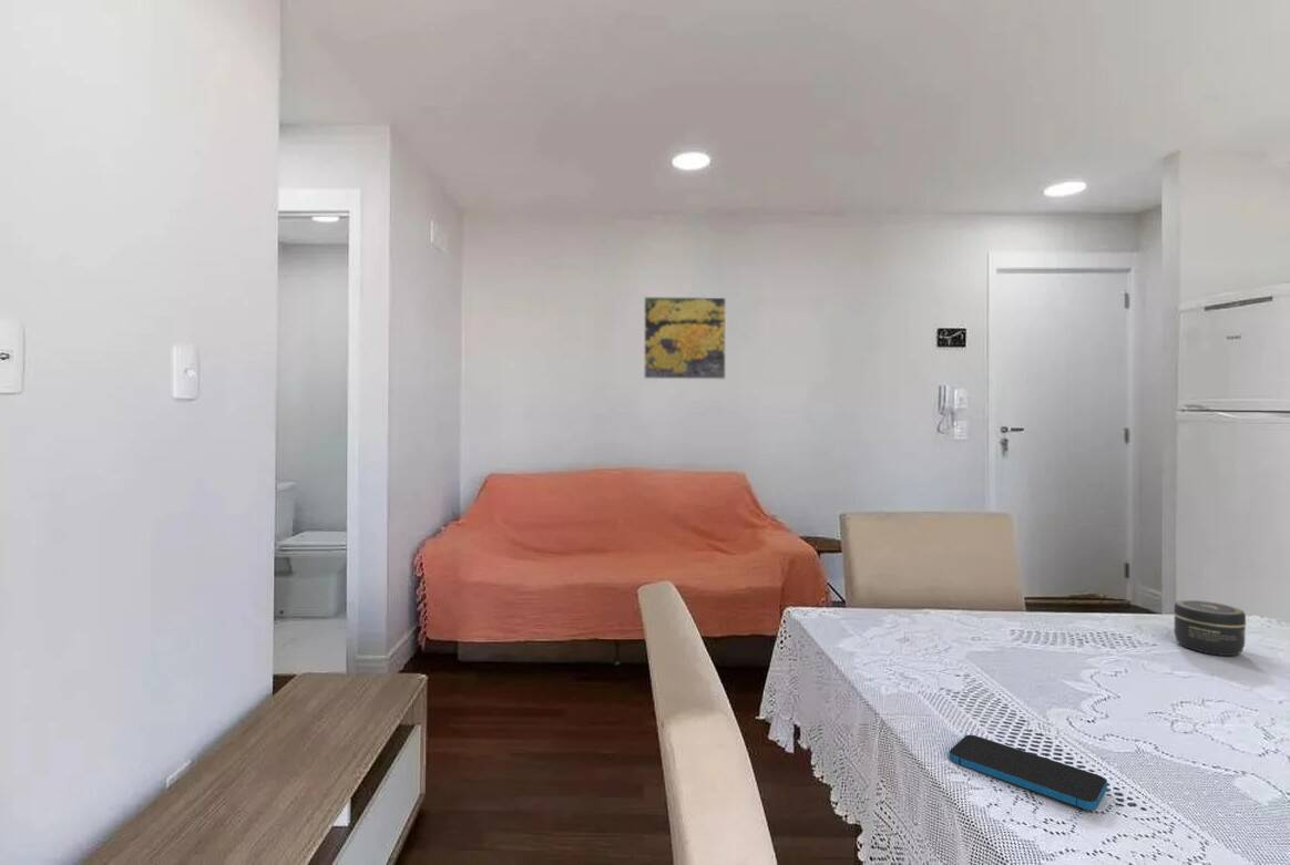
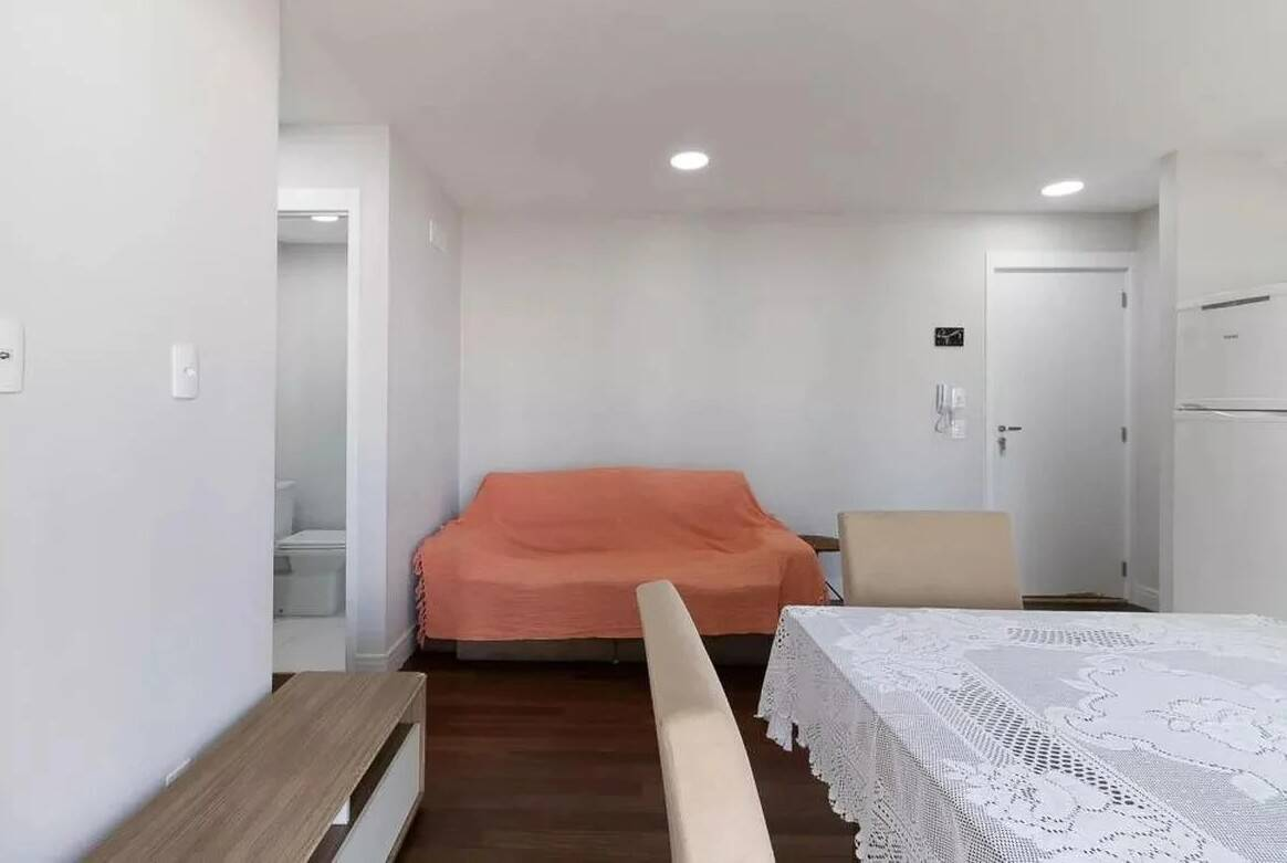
- smartphone (1024, 769)
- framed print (684, 338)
- jar (1208, 627)
